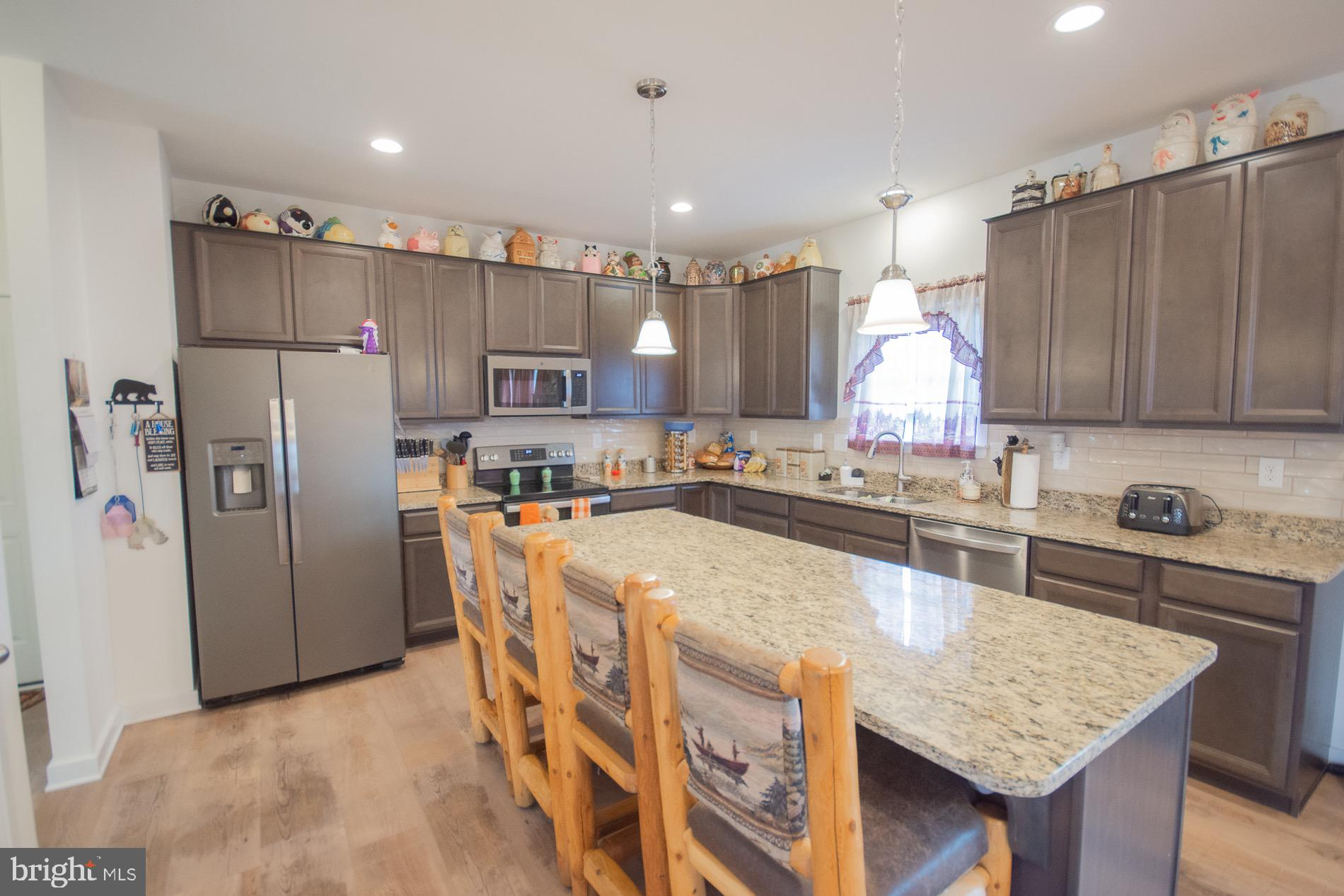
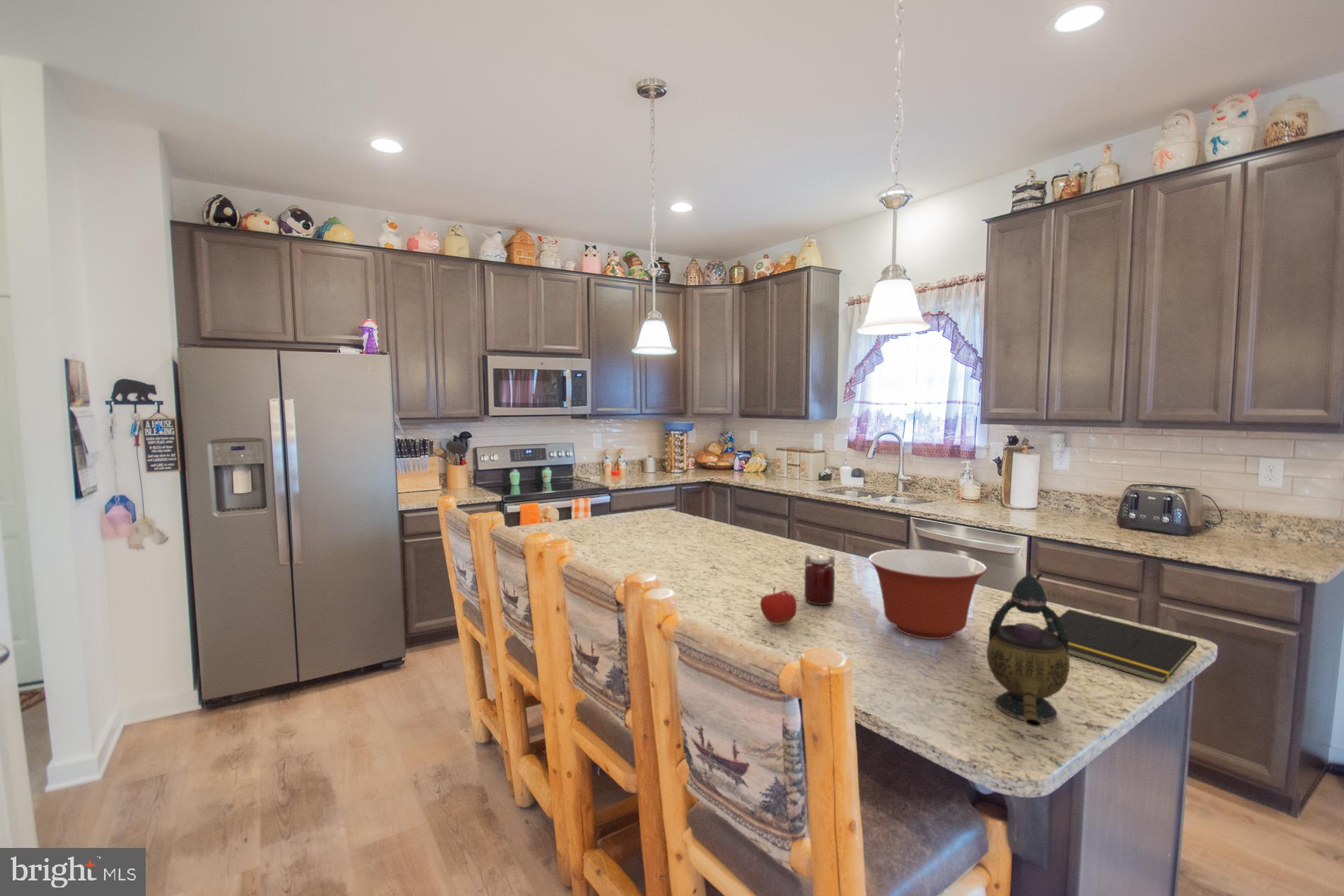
+ fruit (778, 606)
+ notepad (1111, 642)
+ mixing bowl (925, 595)
+ teapot (1029, 649)
+ jar (819, 577)
